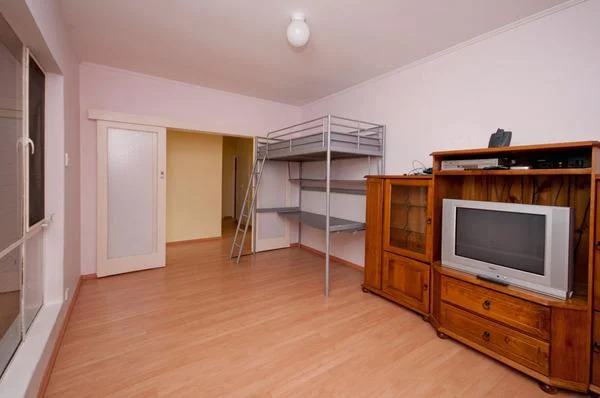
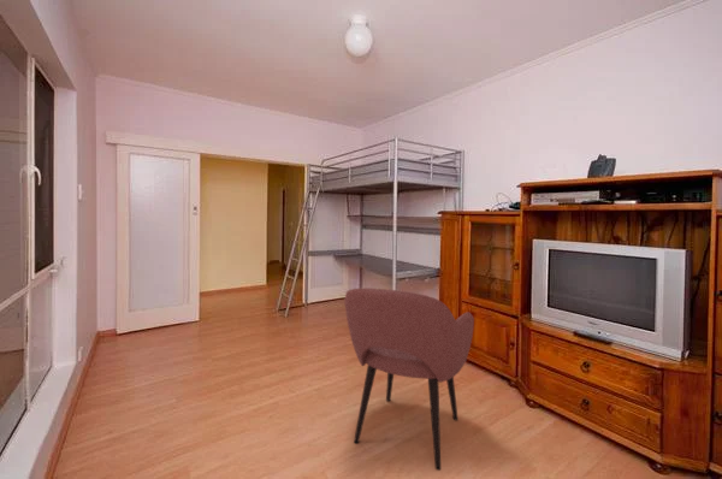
+ armchair (407, 357)
